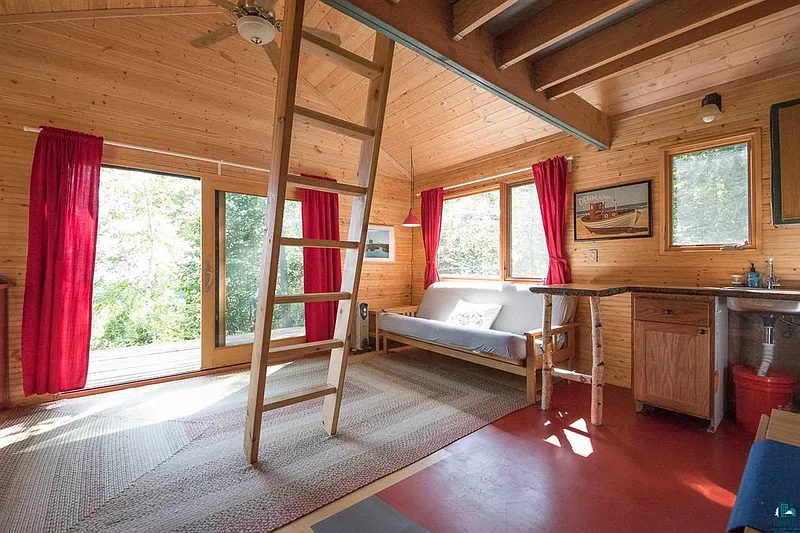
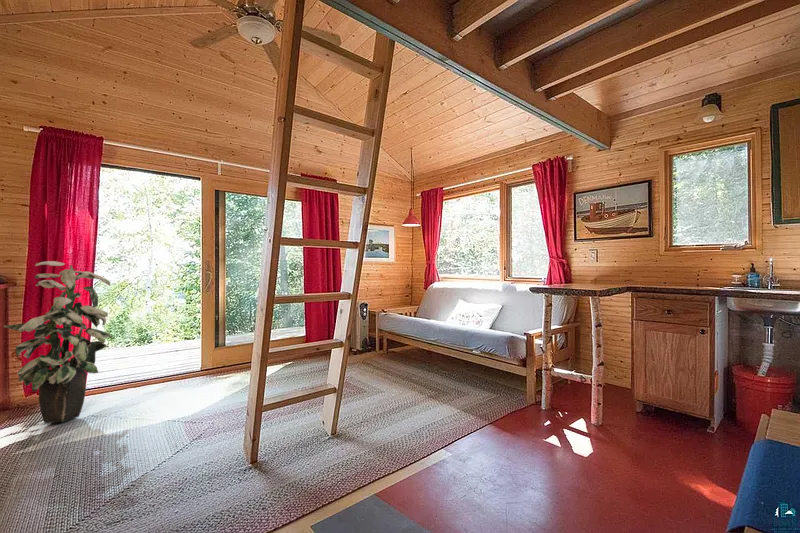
+ indoor plant (60, 340)
